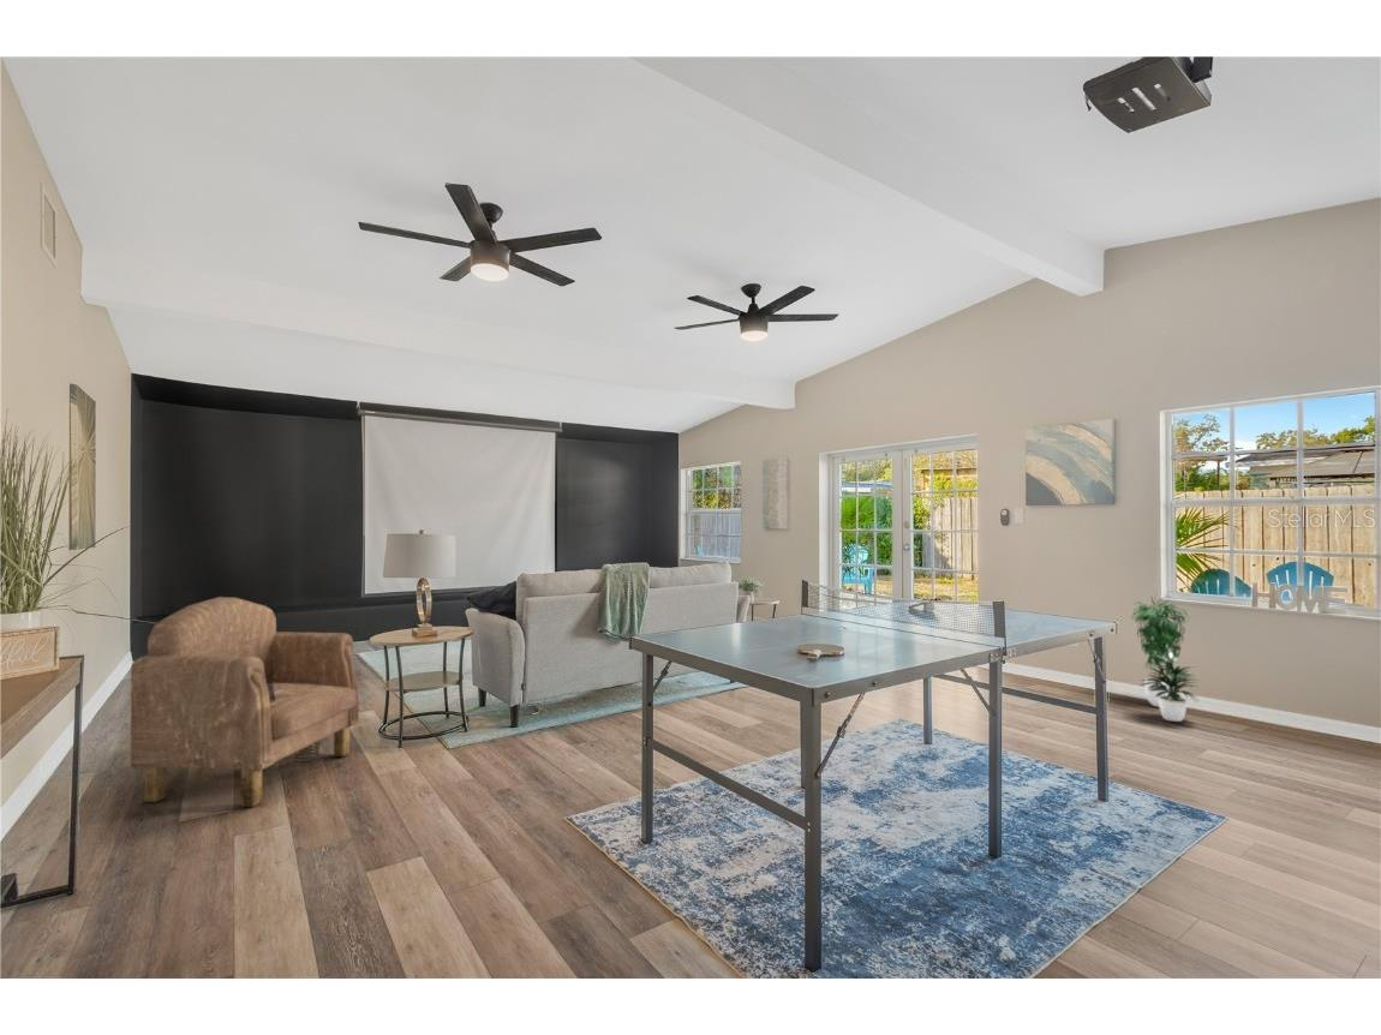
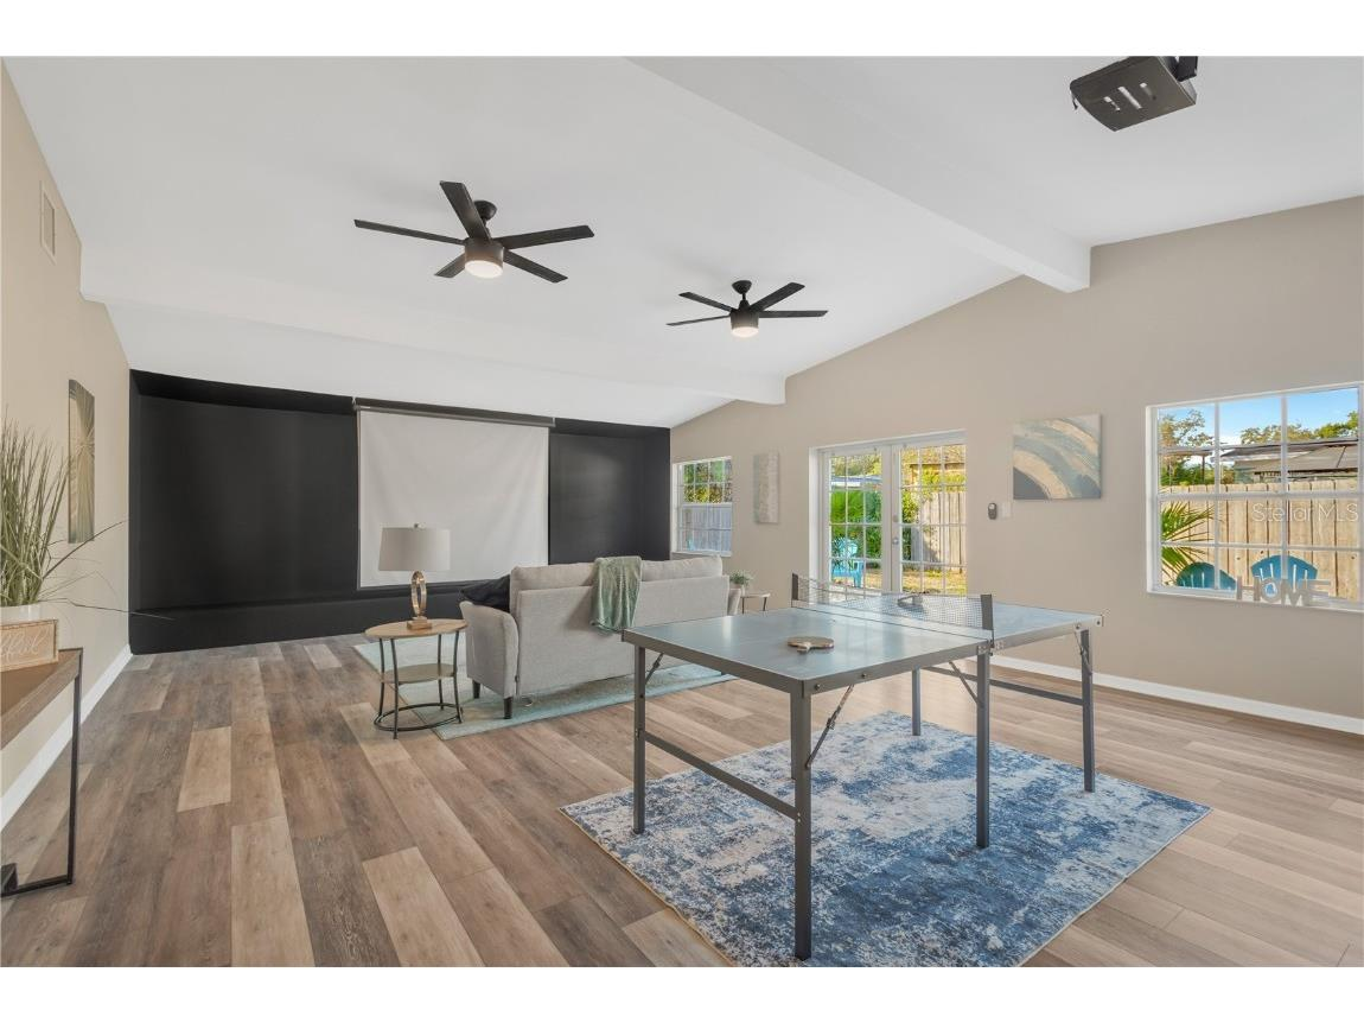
- potted plant (1162, 653)
- armchair (264, 687)
